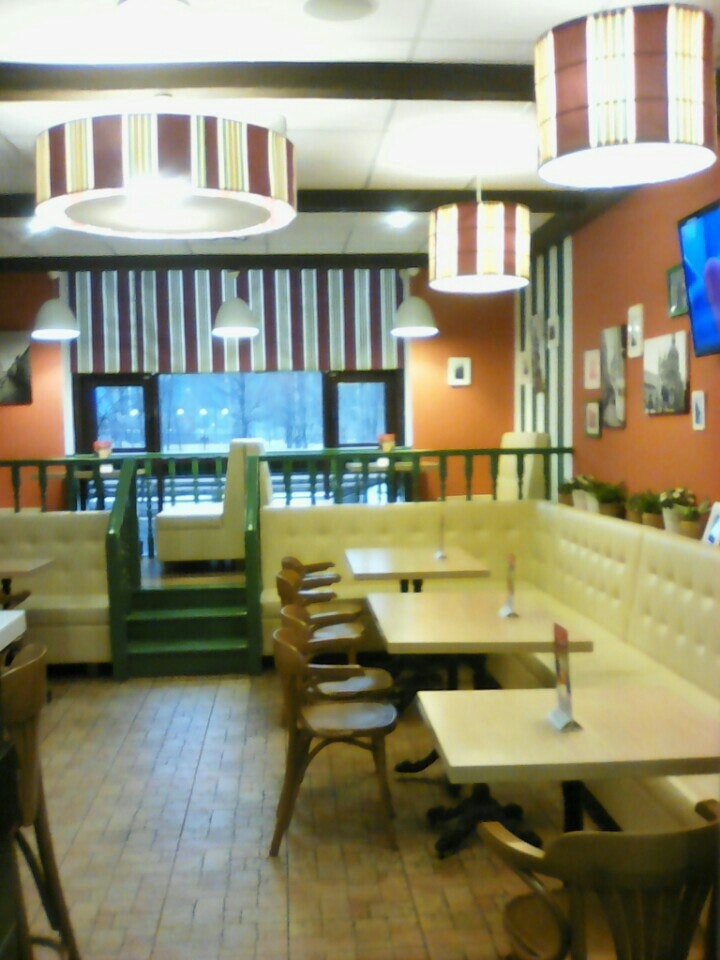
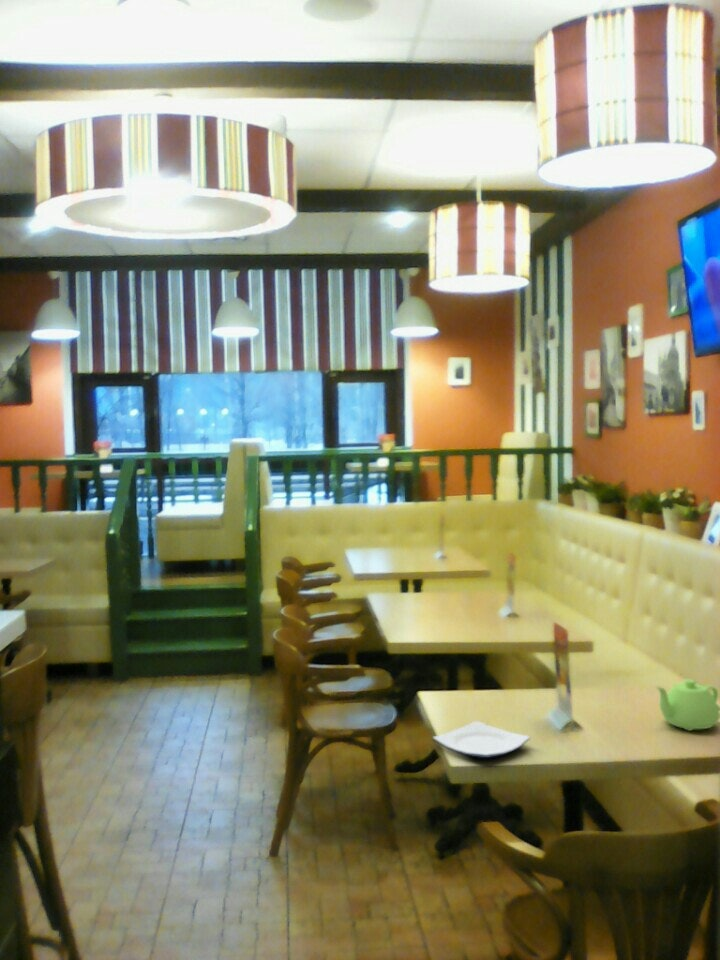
+ teapot (687, 703)
+ plate (481, 741)
